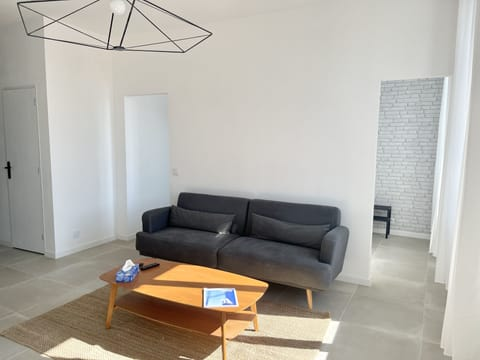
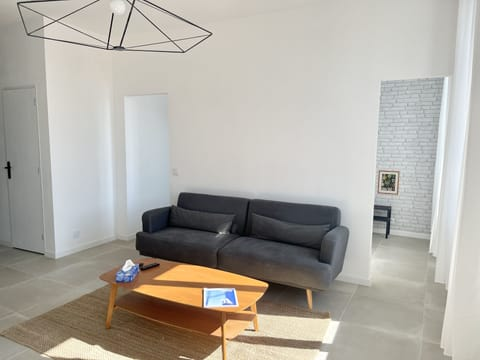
+ wall art (388, 182)
